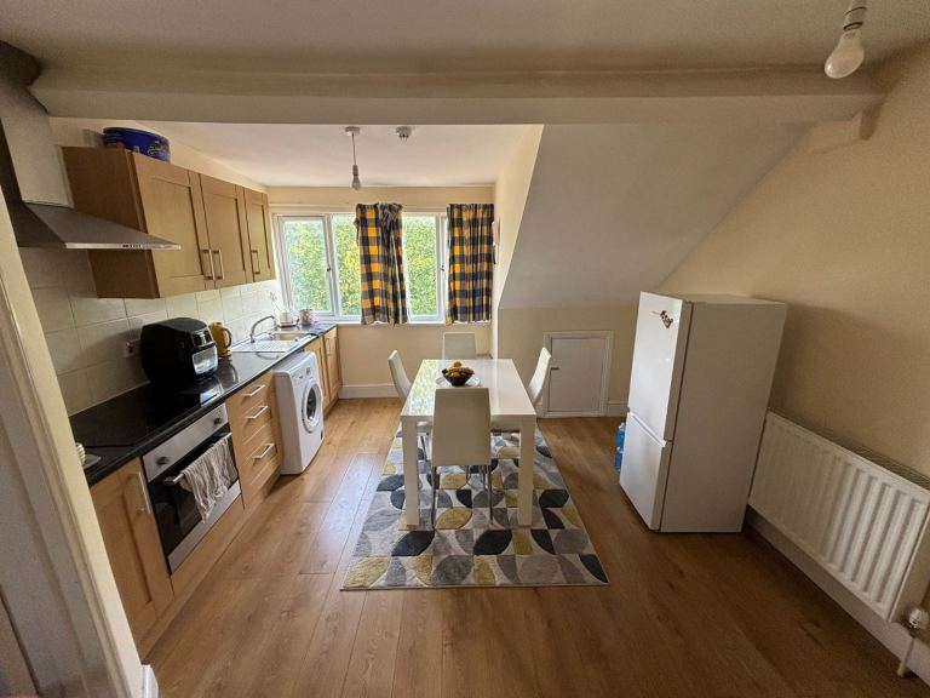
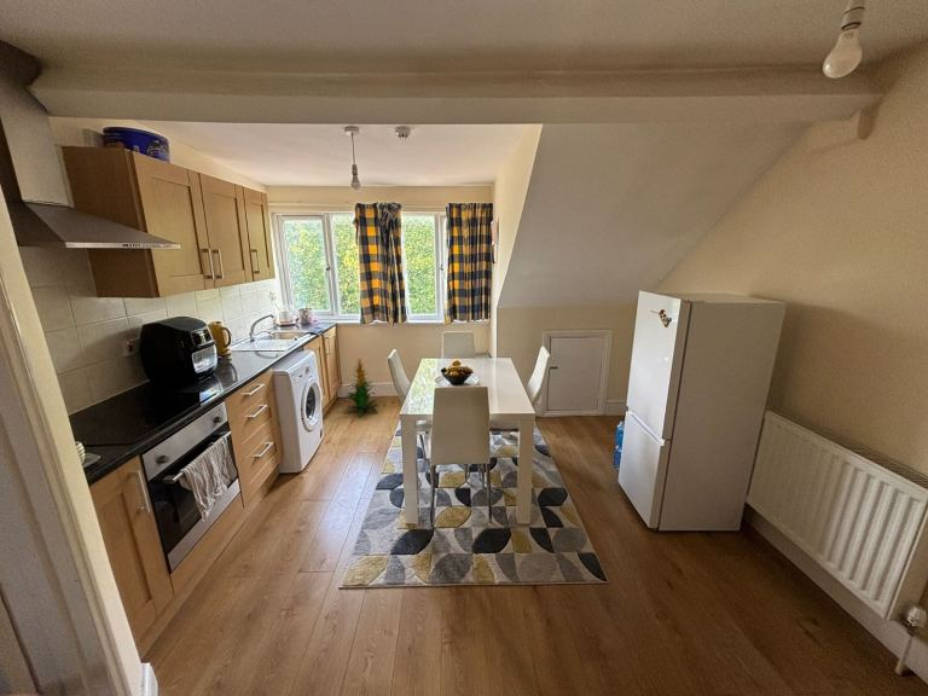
+ indoor plant (361, 383)
